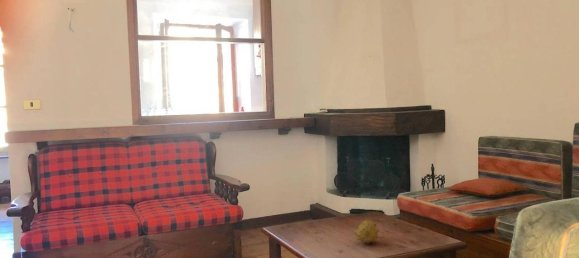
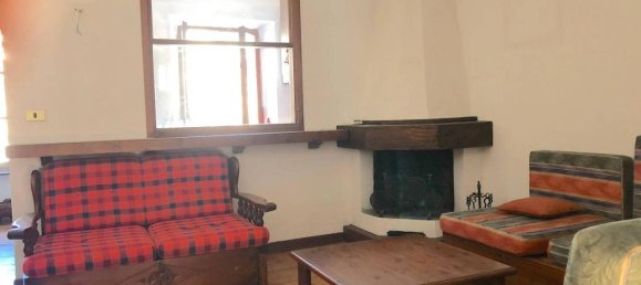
- fruit (367, 230)
